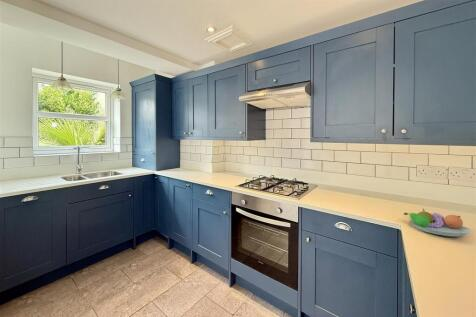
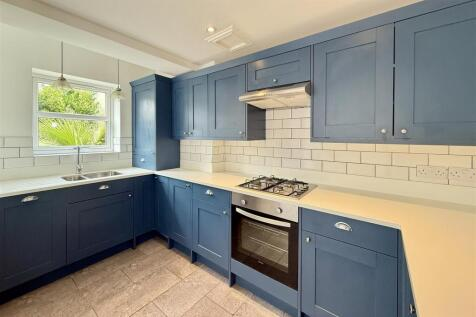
- fruit bowl (435, 220)
